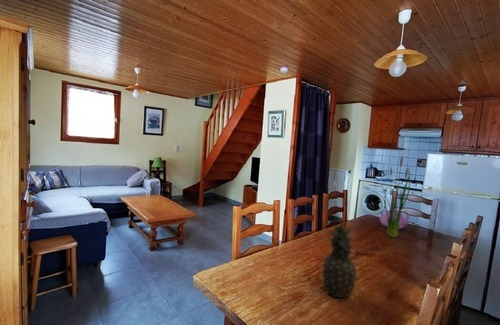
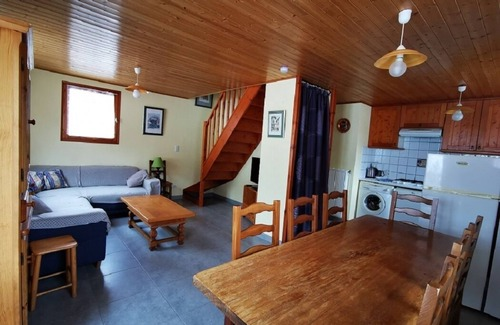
- teapot (395, 218)
- plant (396, 194)
- fruit (340, 257)
